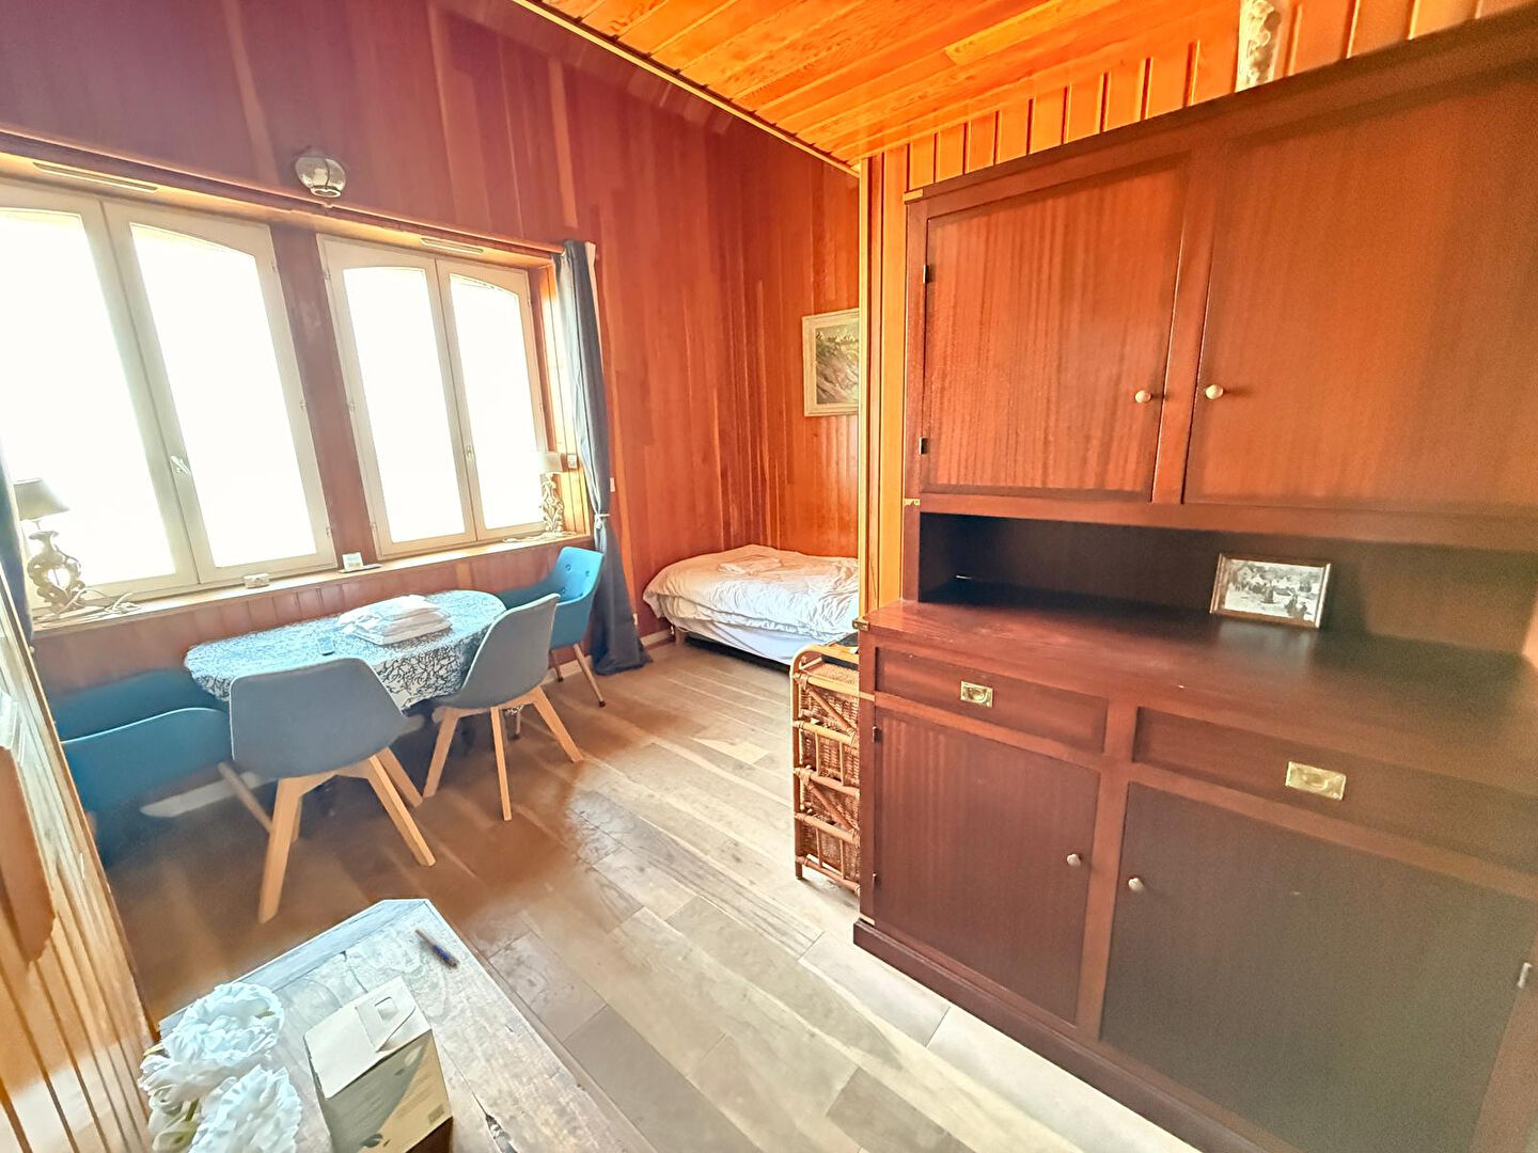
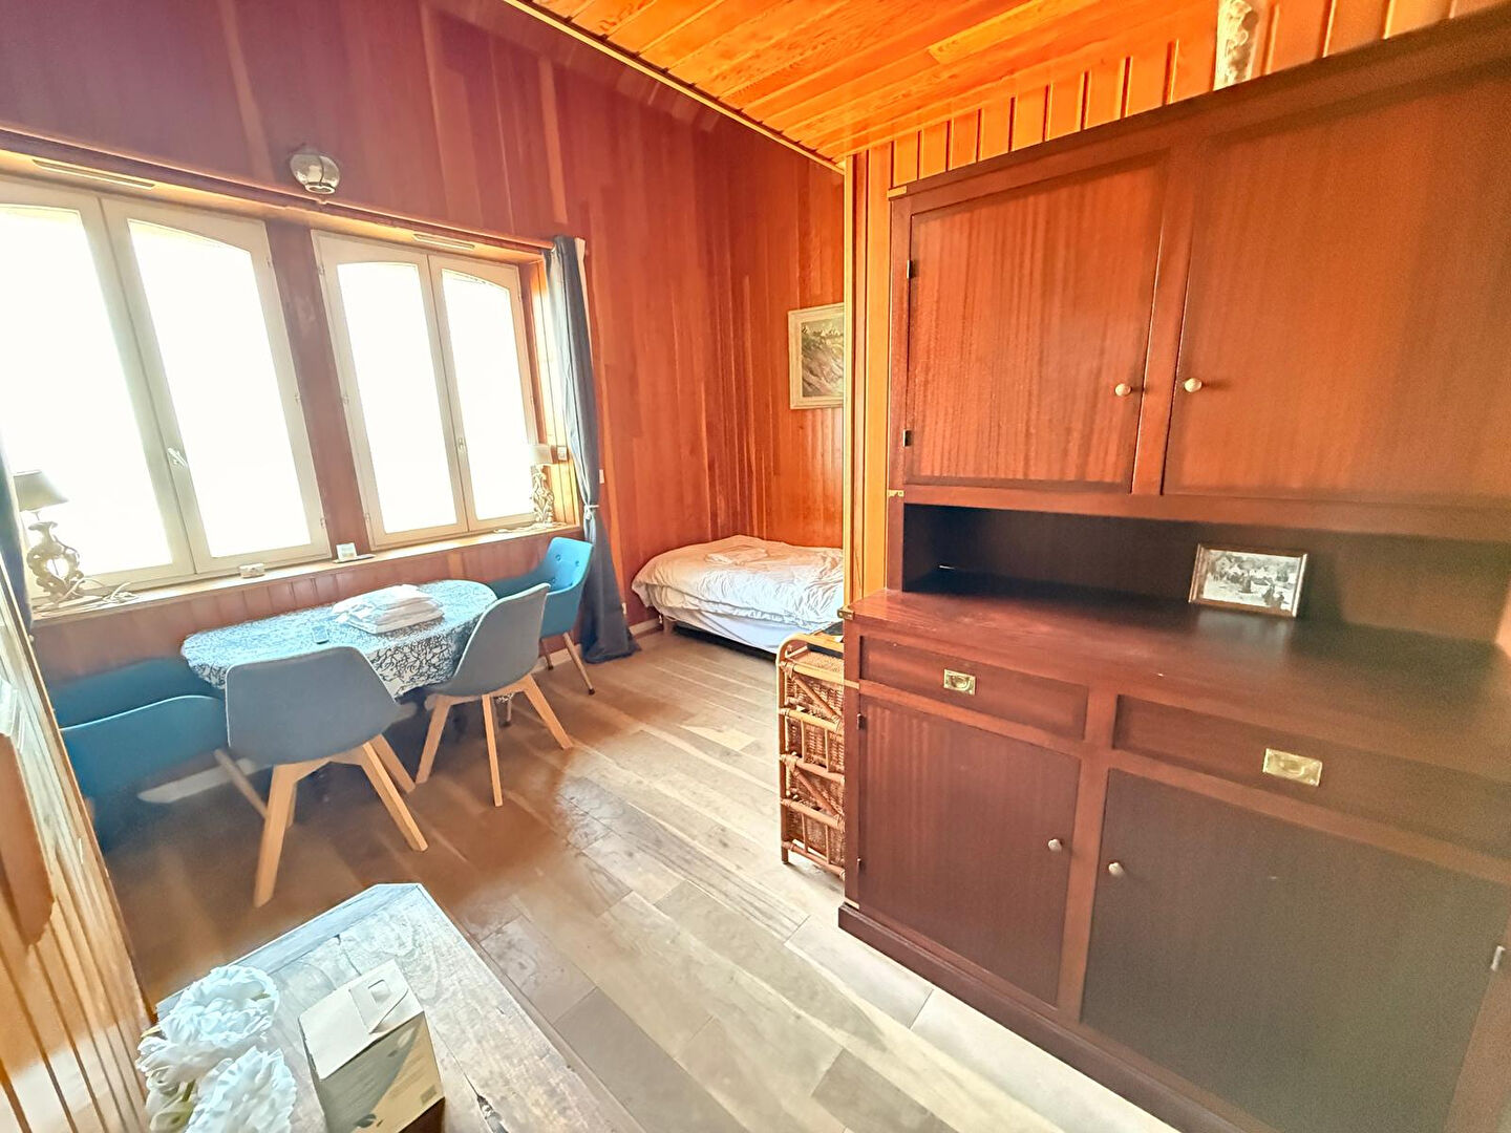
- pen (434, 946)
